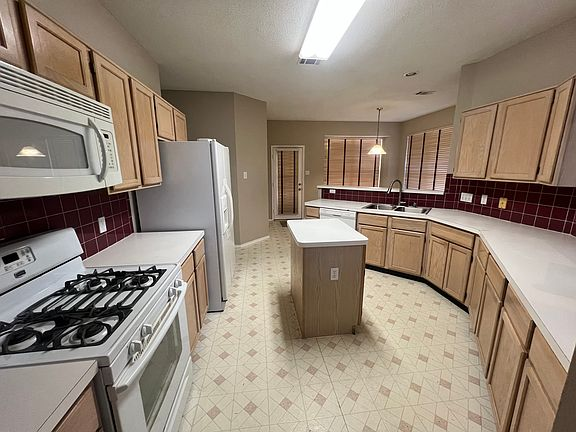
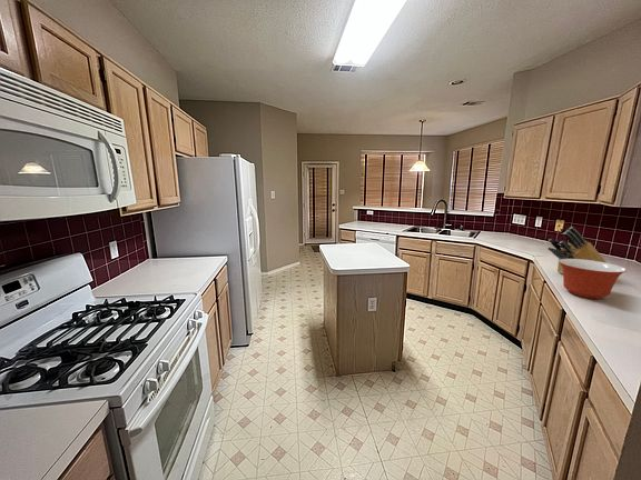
+ knife block (581, 250)
+ mixing bowl (586, 279)
